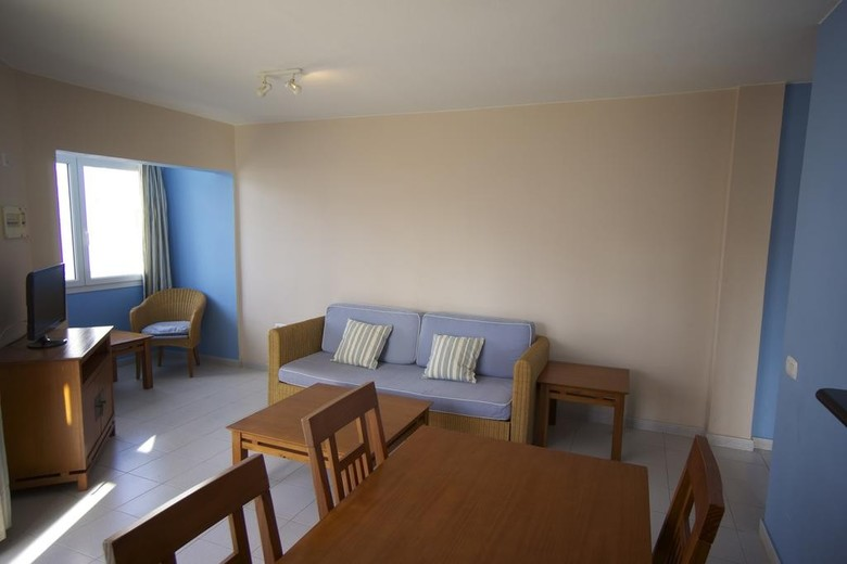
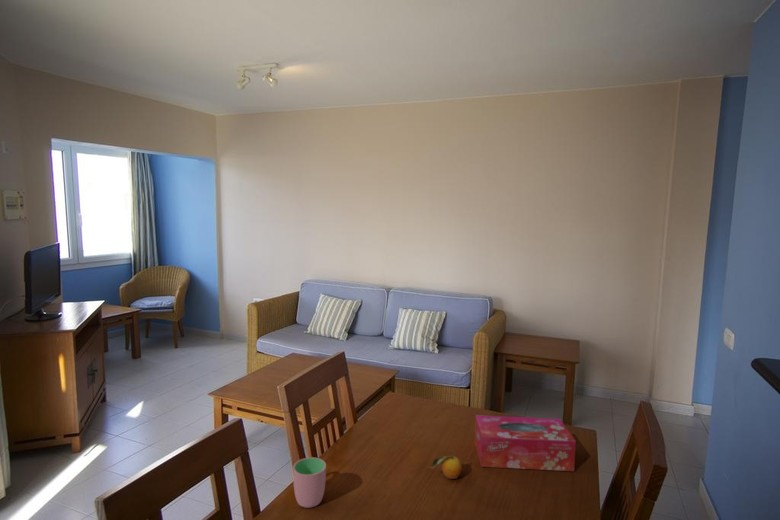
+ fruit (445, 463)
+ tissue box (522, 441)
+ cup (308, 479)
